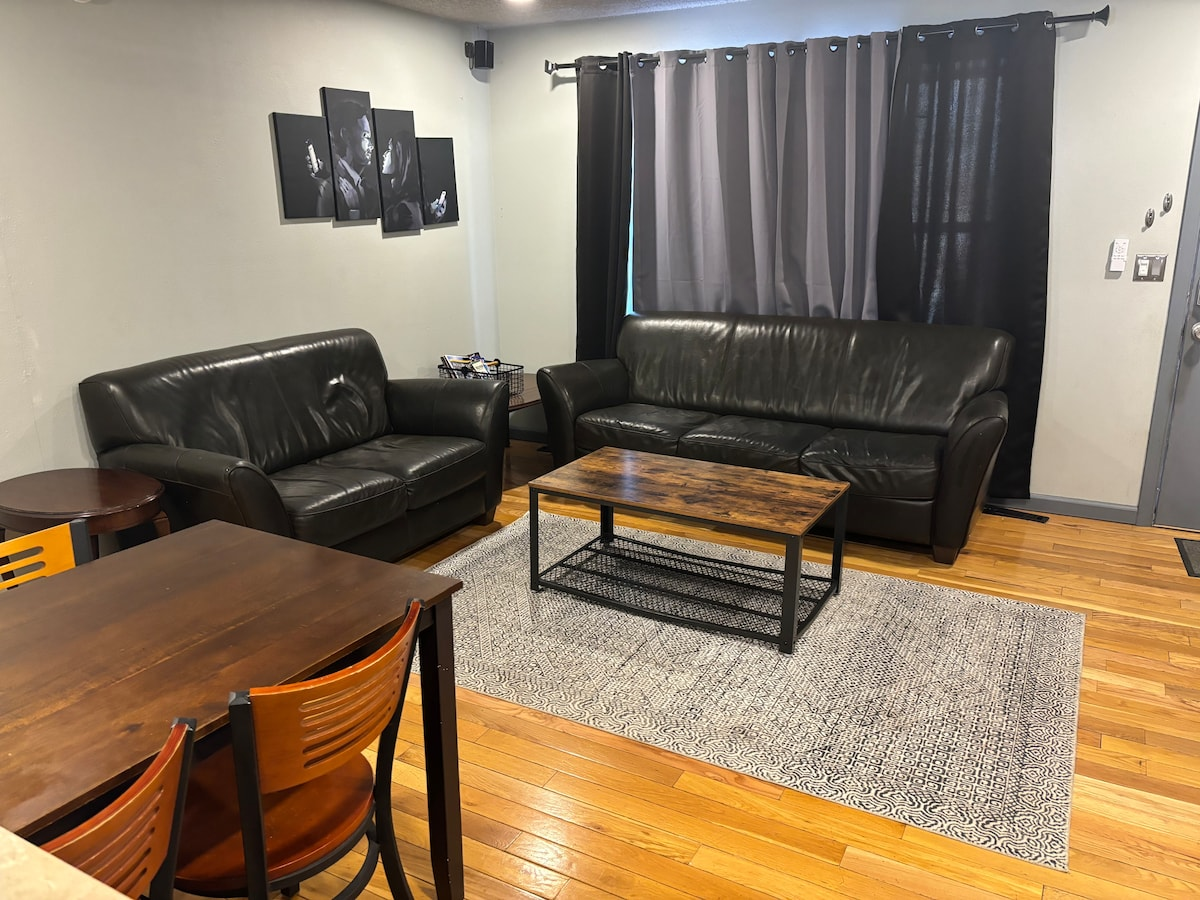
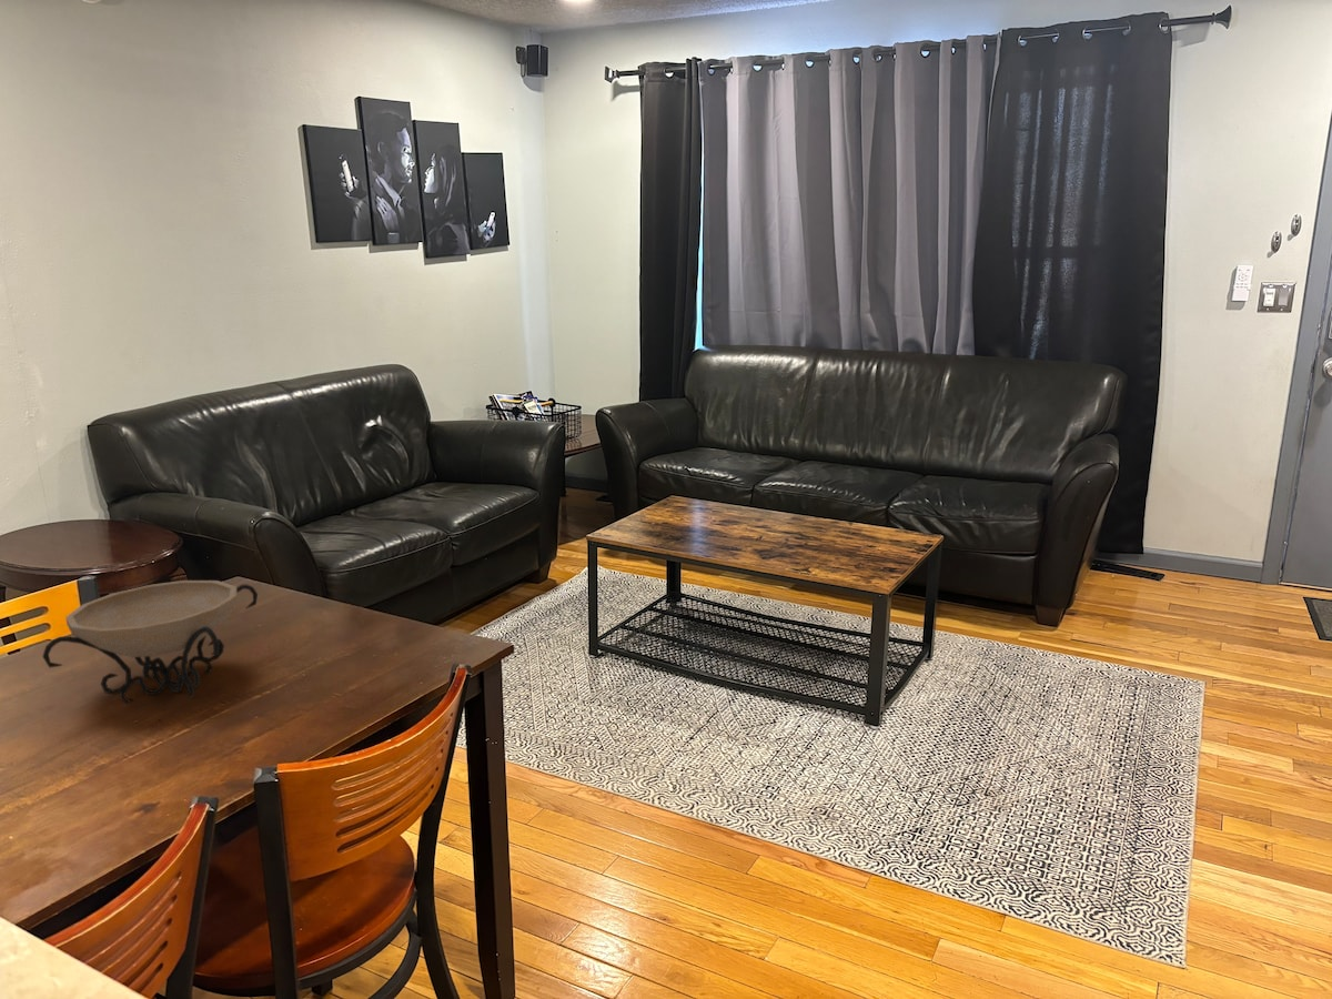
+ decorative bowl (162, 646)
